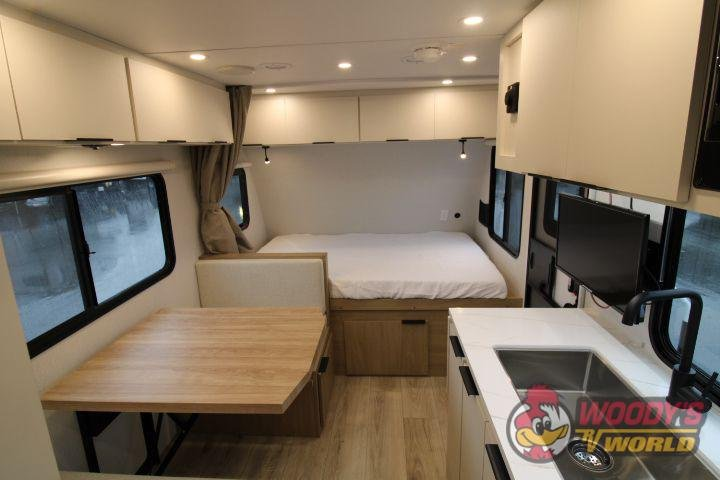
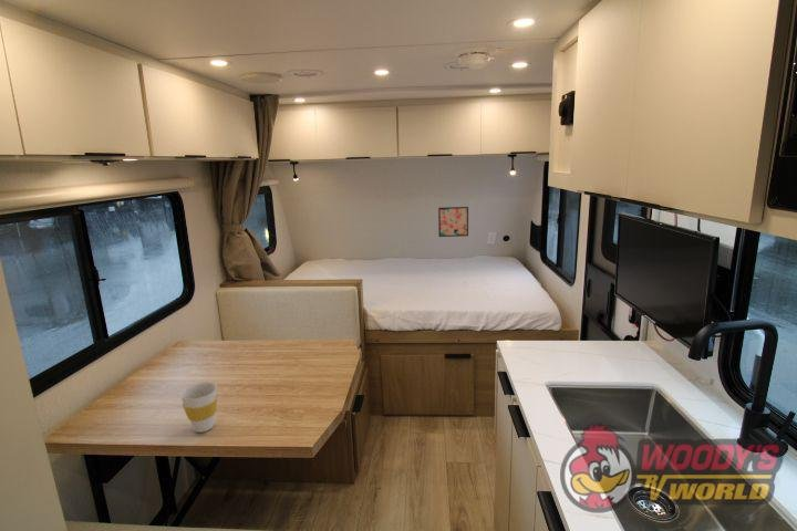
+ cup (200, 408)
+ wall art (453, 221)
